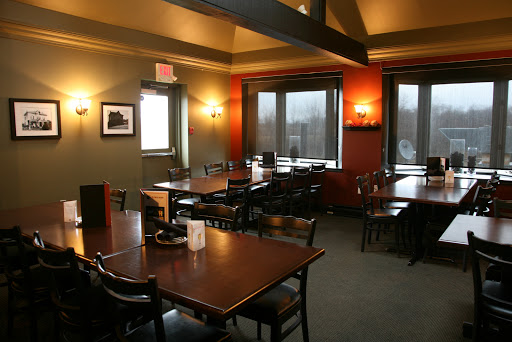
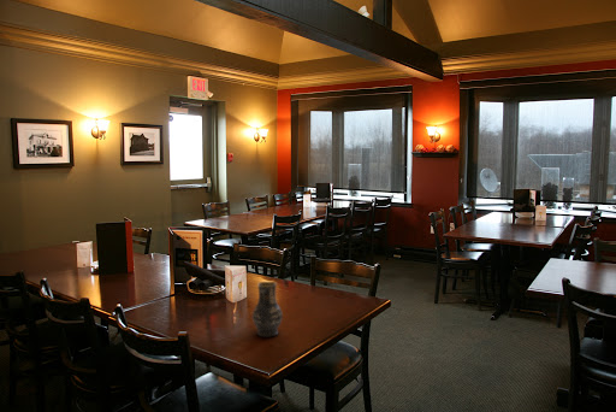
+ vase (267, 308)
